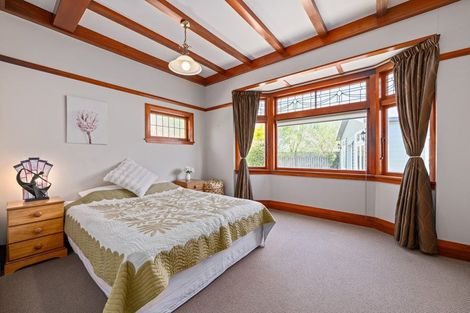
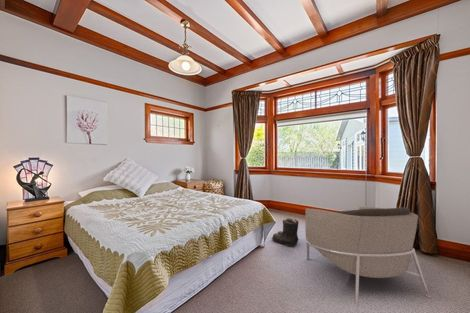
+ boots (285, 229)
+ armchair (359, 236)
